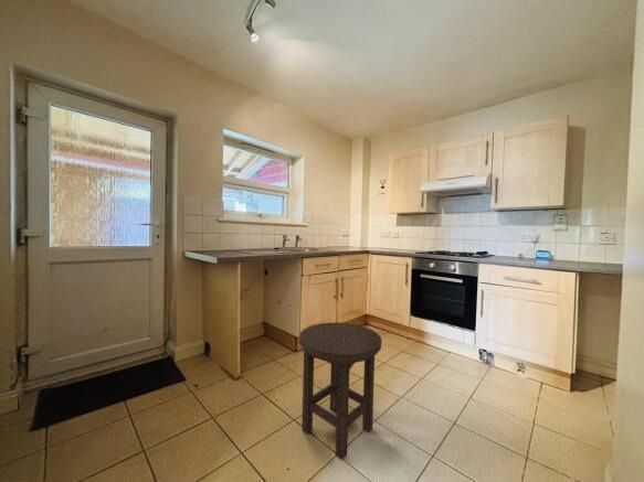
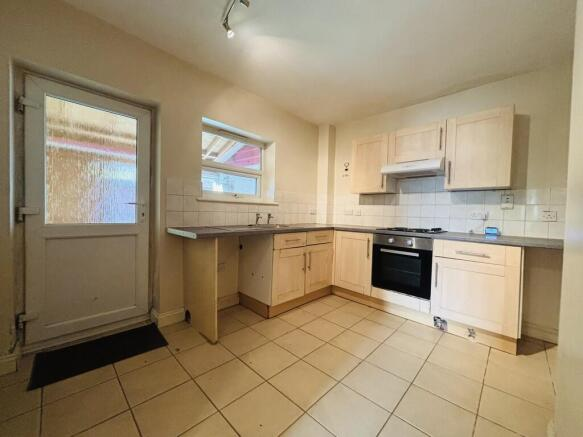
- stool (338, 383)
